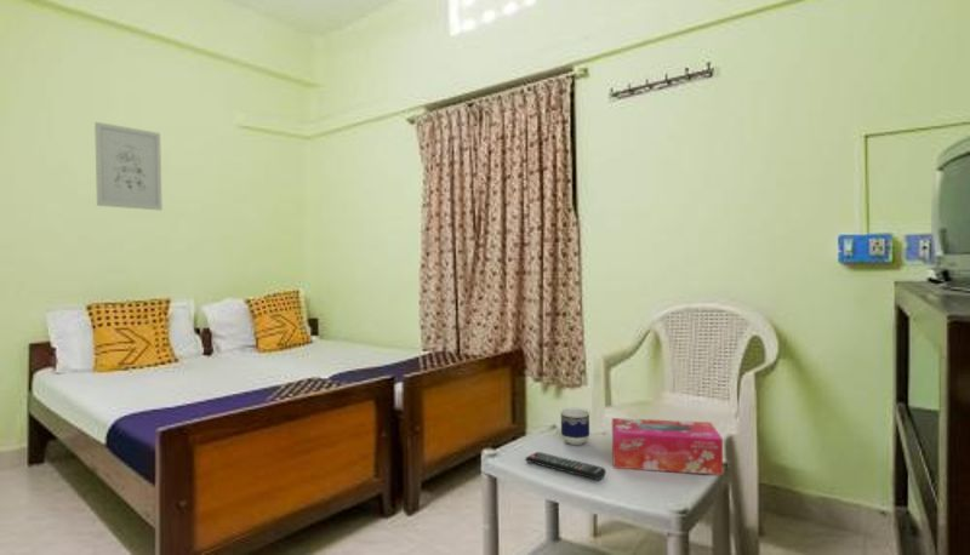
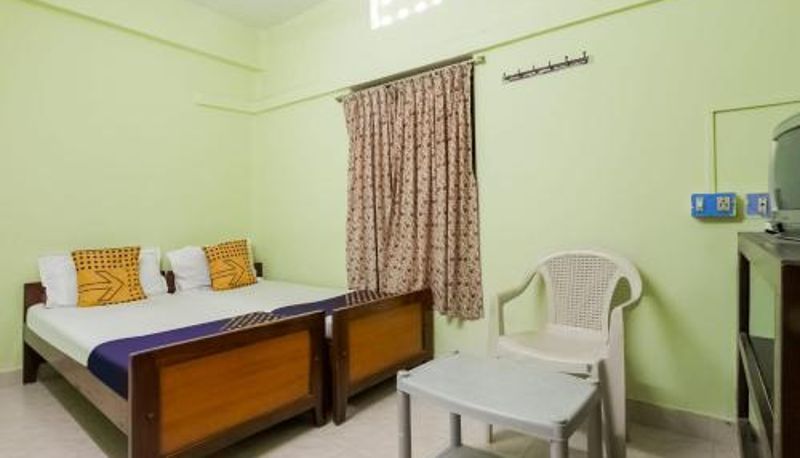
- wall art (130, 167)
- cup (577, 425)
- remote control (564, 465)
- tissue box (663, 444)
